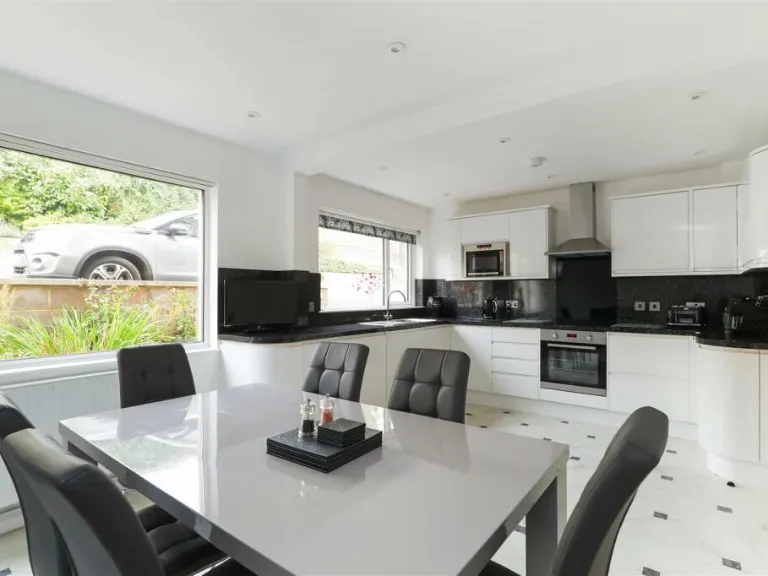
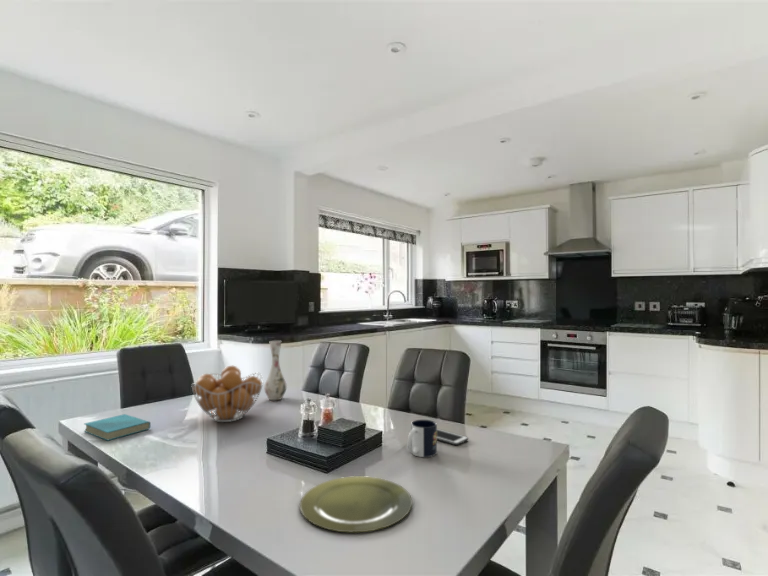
+ fruit basket (228, 392)
+ vase (275, 370)
+ plate (356, 501)
+ cell phone (445, 436)
+ mug (420, 439)
+ book (117, 426)
